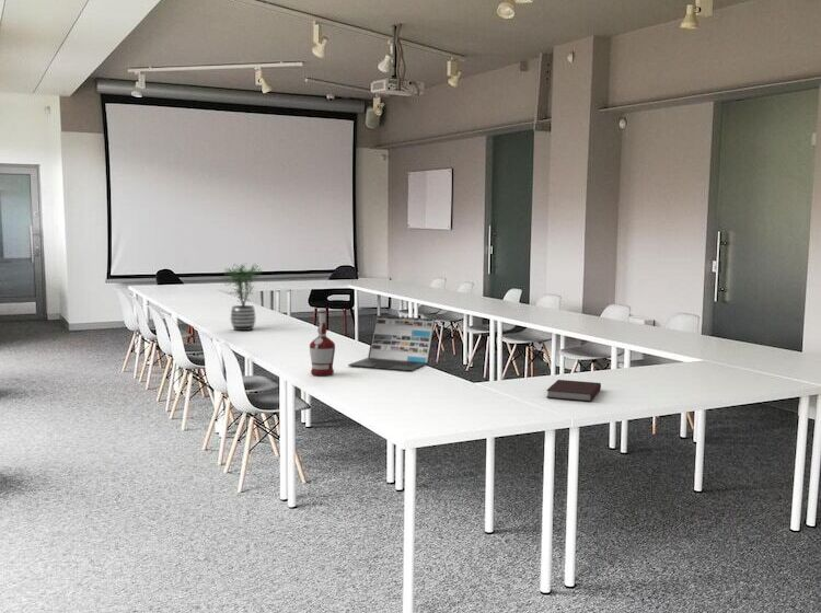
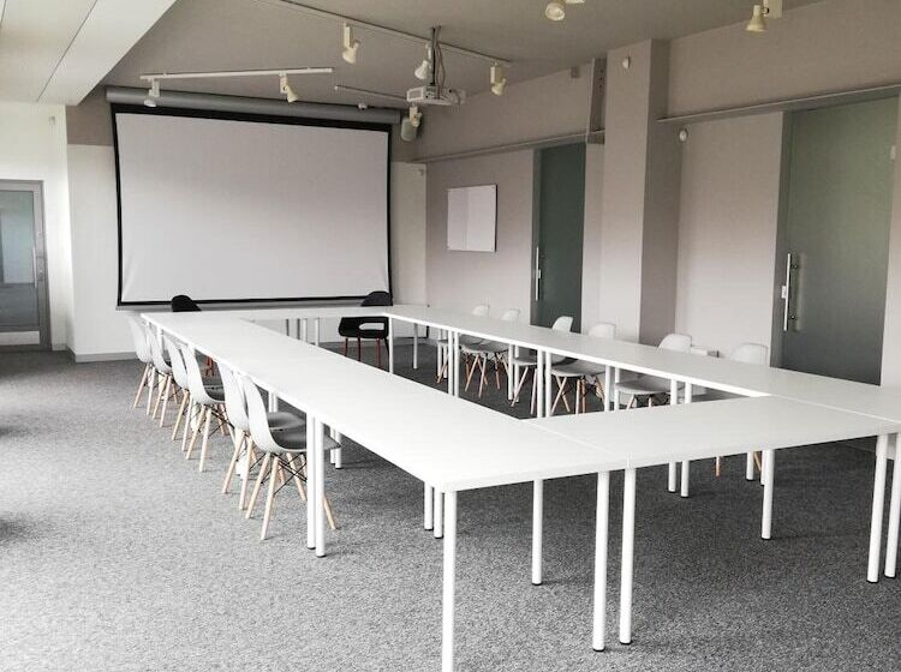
- notebook (574, 390)
- alcohol (322, 342)
- laptop (392, 342)
- potted plant (242, 296)
